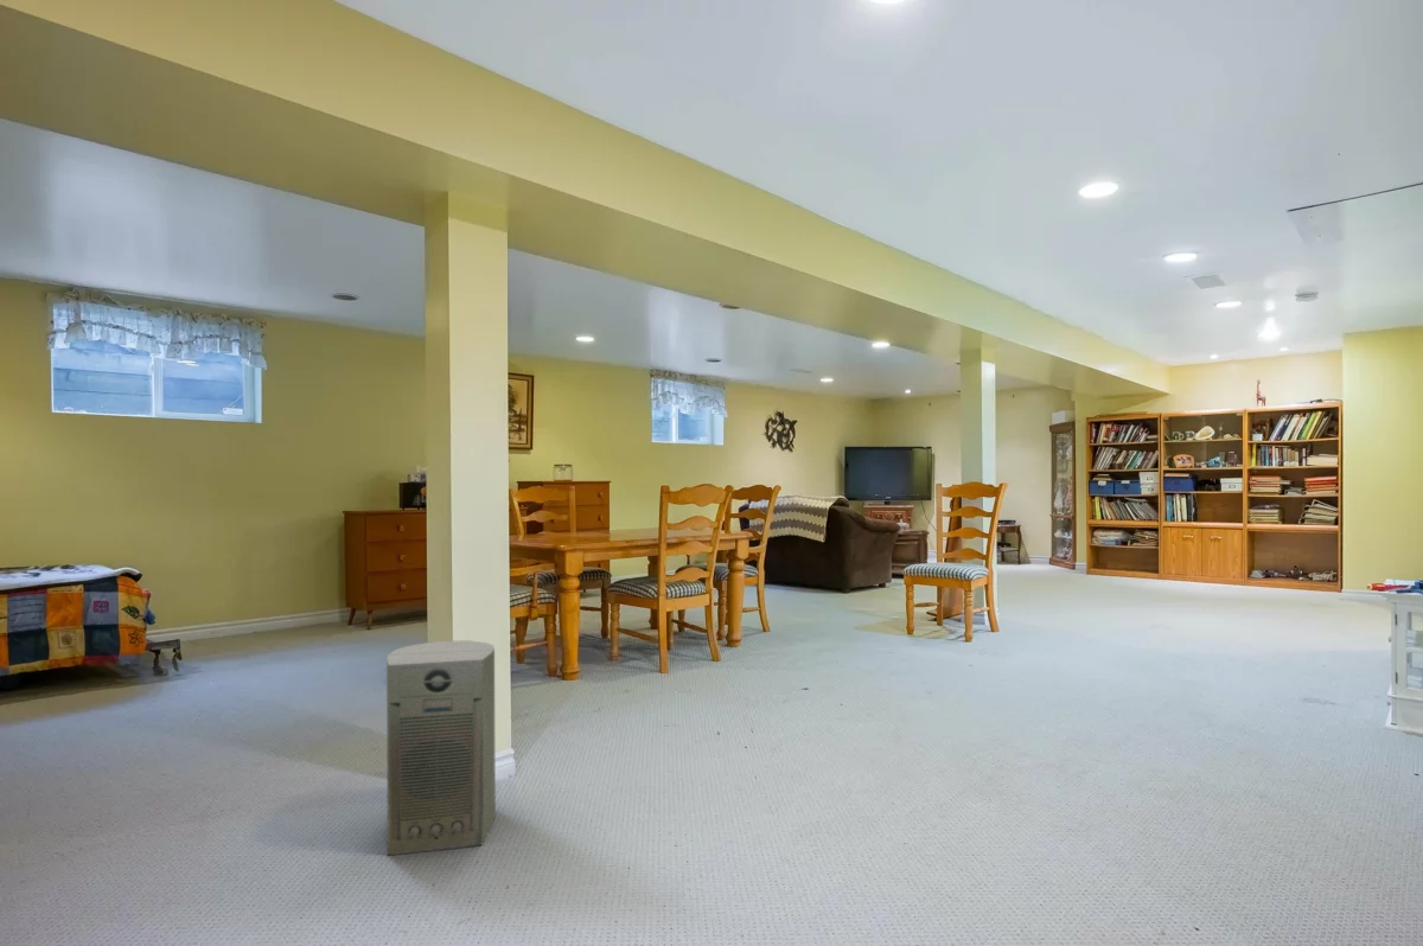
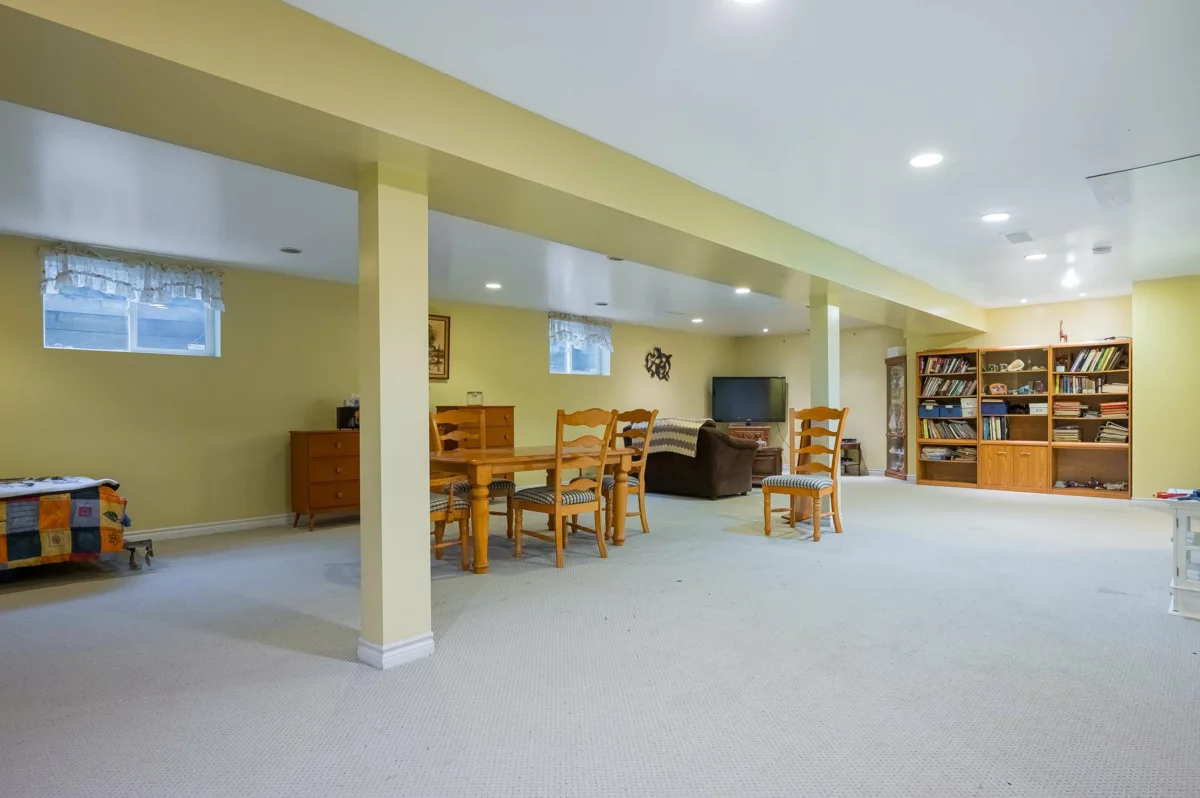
- fan (442, 736)
